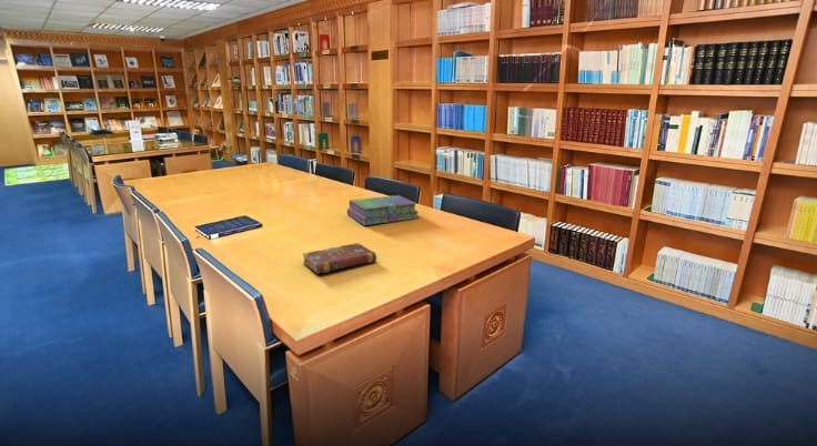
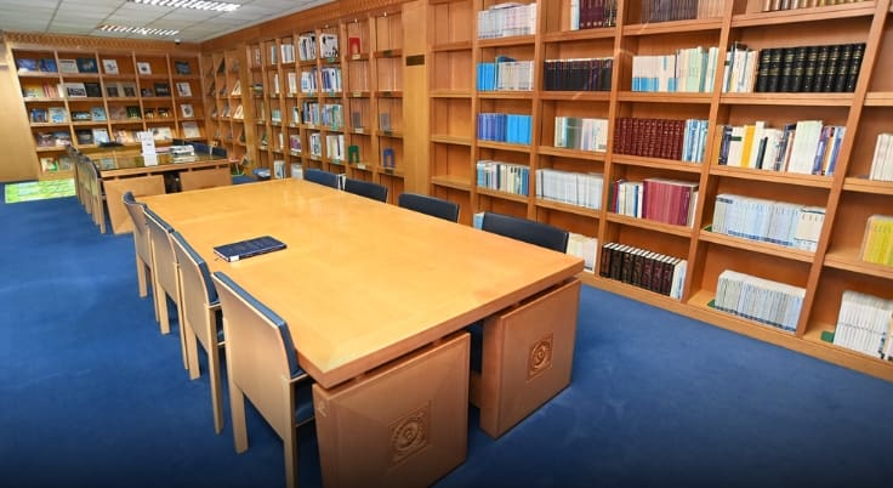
- stack of books (382, 209)
- book (340, 257)
